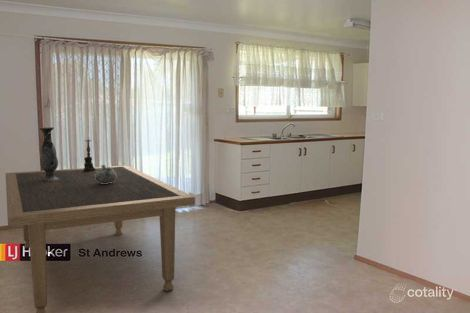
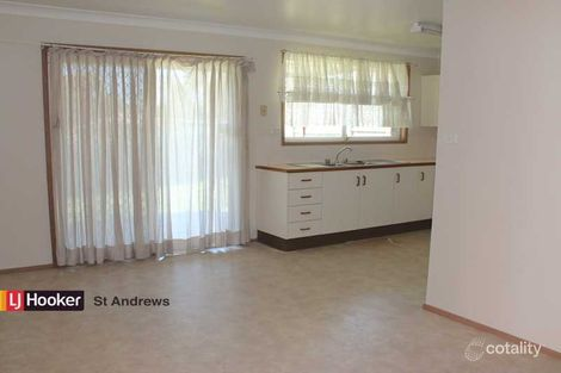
- dining table (87, 224)
- candle holder (88, 152)
- vase (48, 153)
- decorative bowl (105, 174)
